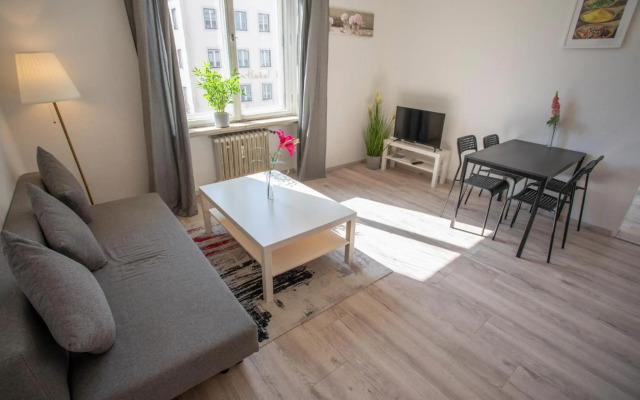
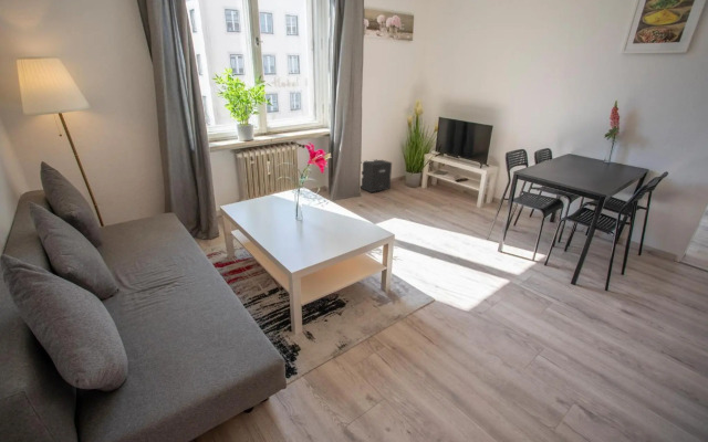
+ speaker (375, 175)
